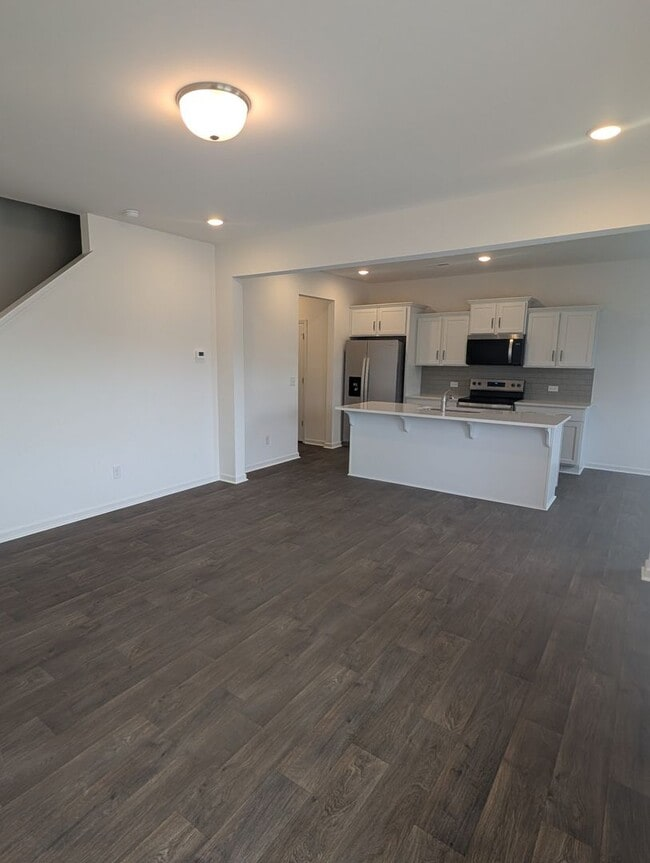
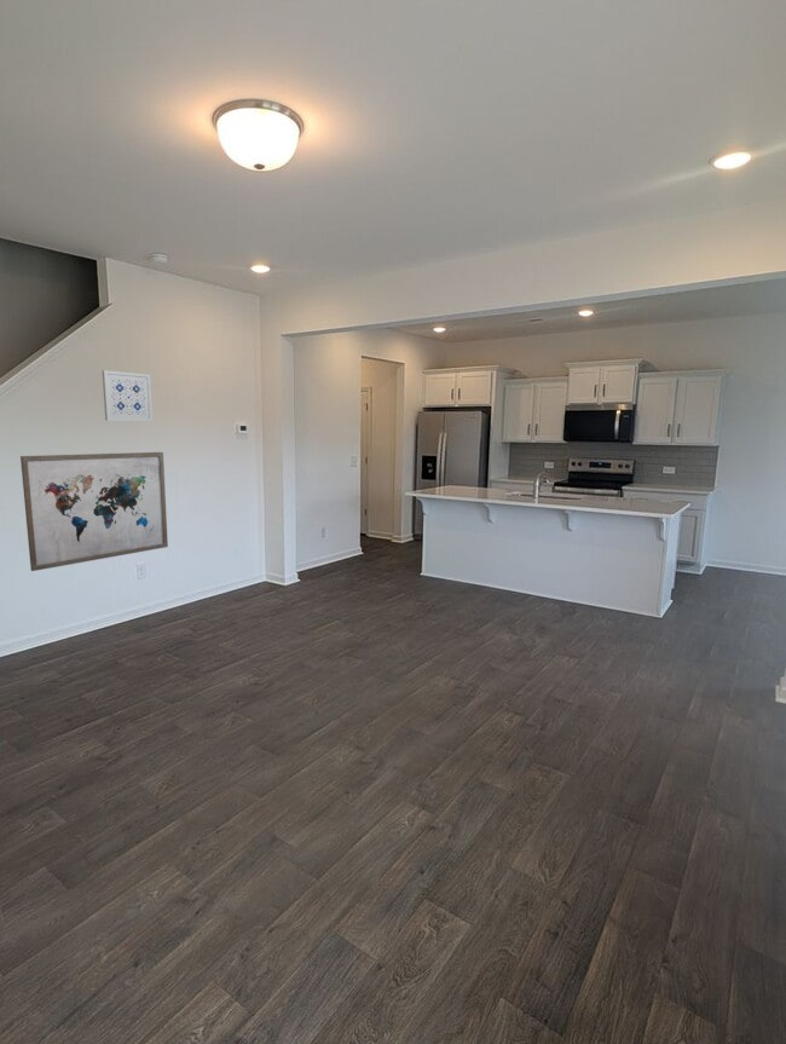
+ wall art (128, 397)
+ wall art (102, 506)
